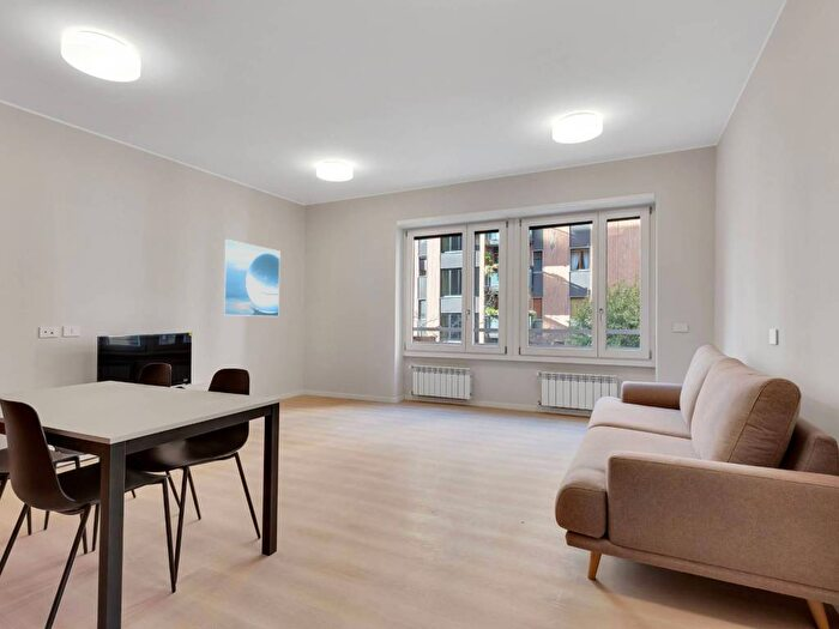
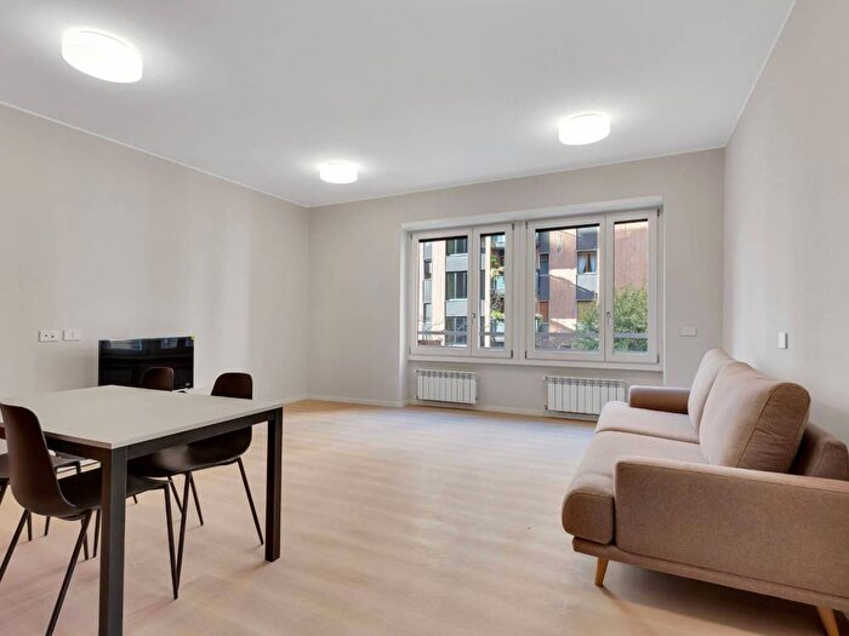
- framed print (253, 280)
